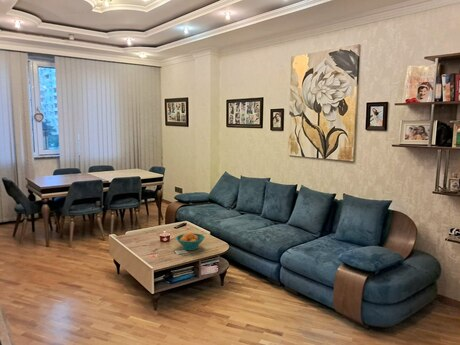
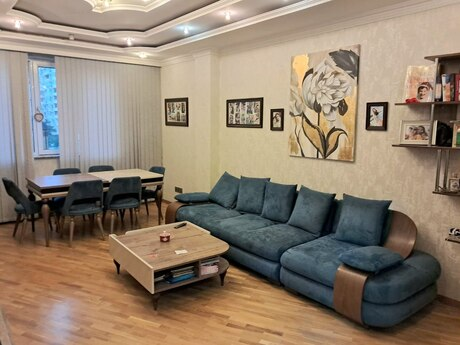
- fruit bowl (190, 240)
